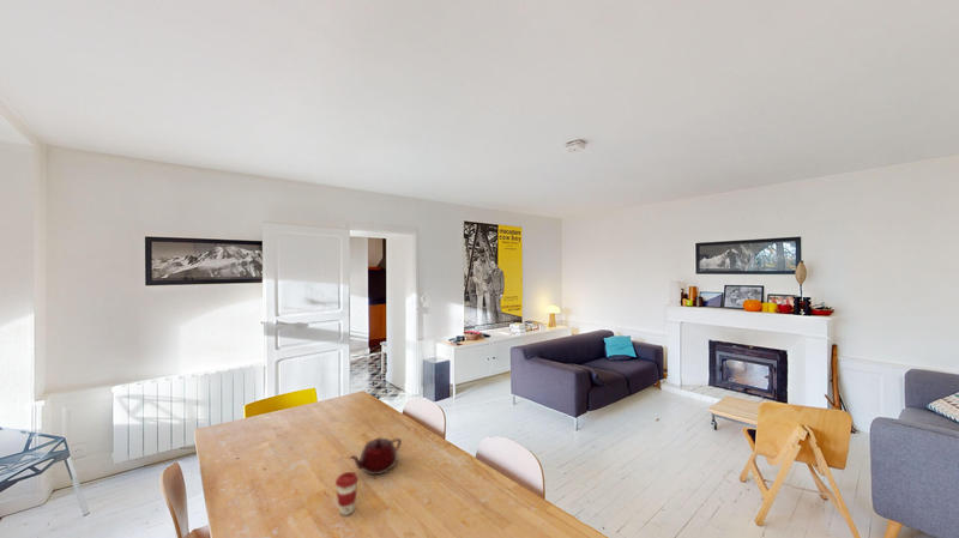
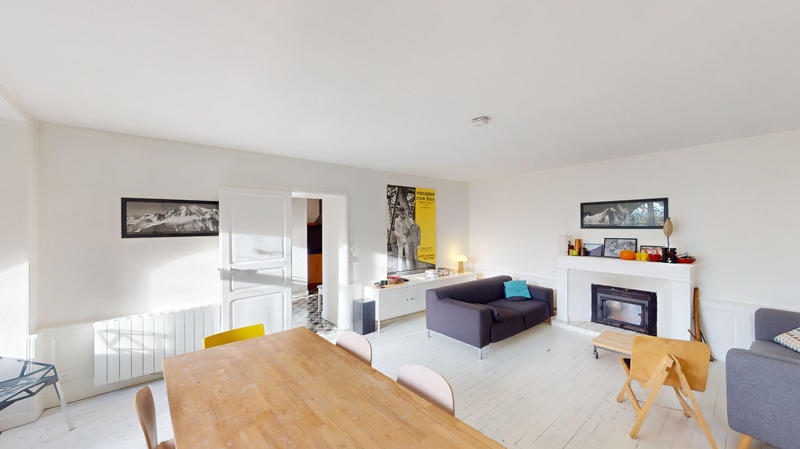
- teapot (376, 453)
- coffee cup (346, 494)
